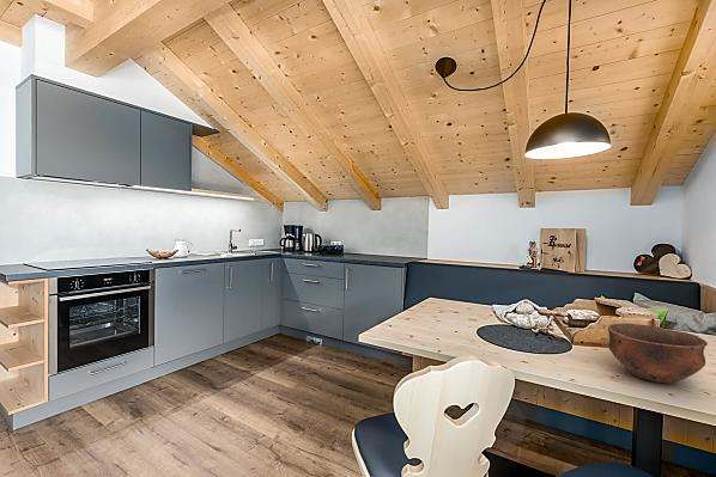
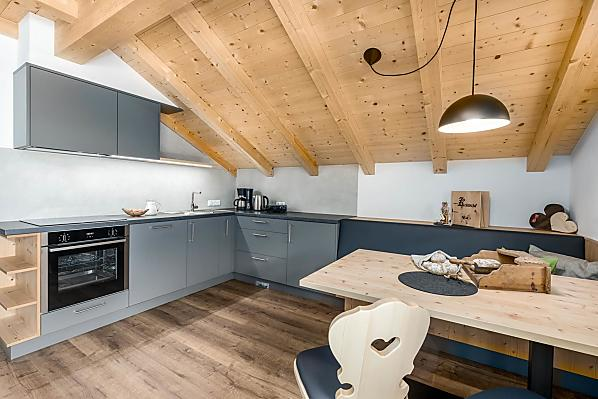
- bowl (653, 355)
